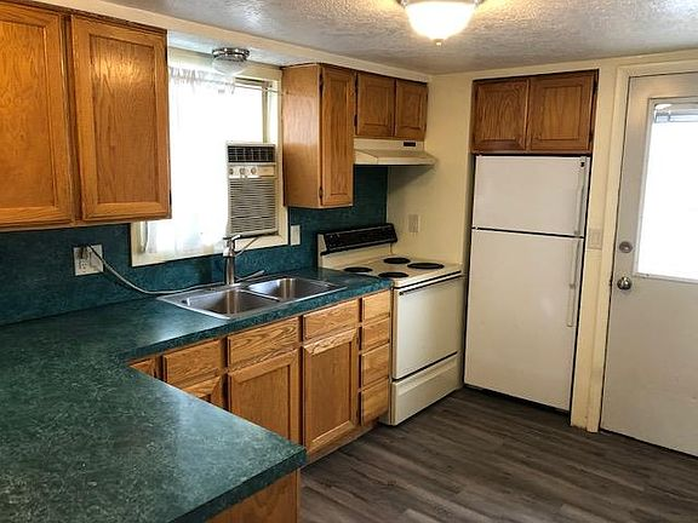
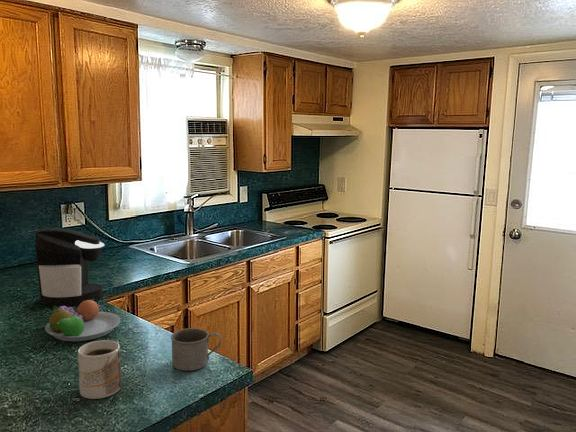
+ coffee maker (71, 263)
+ mug (101, 366)
+ fruit bowl (80, 317)
+ mug (193, 348)
